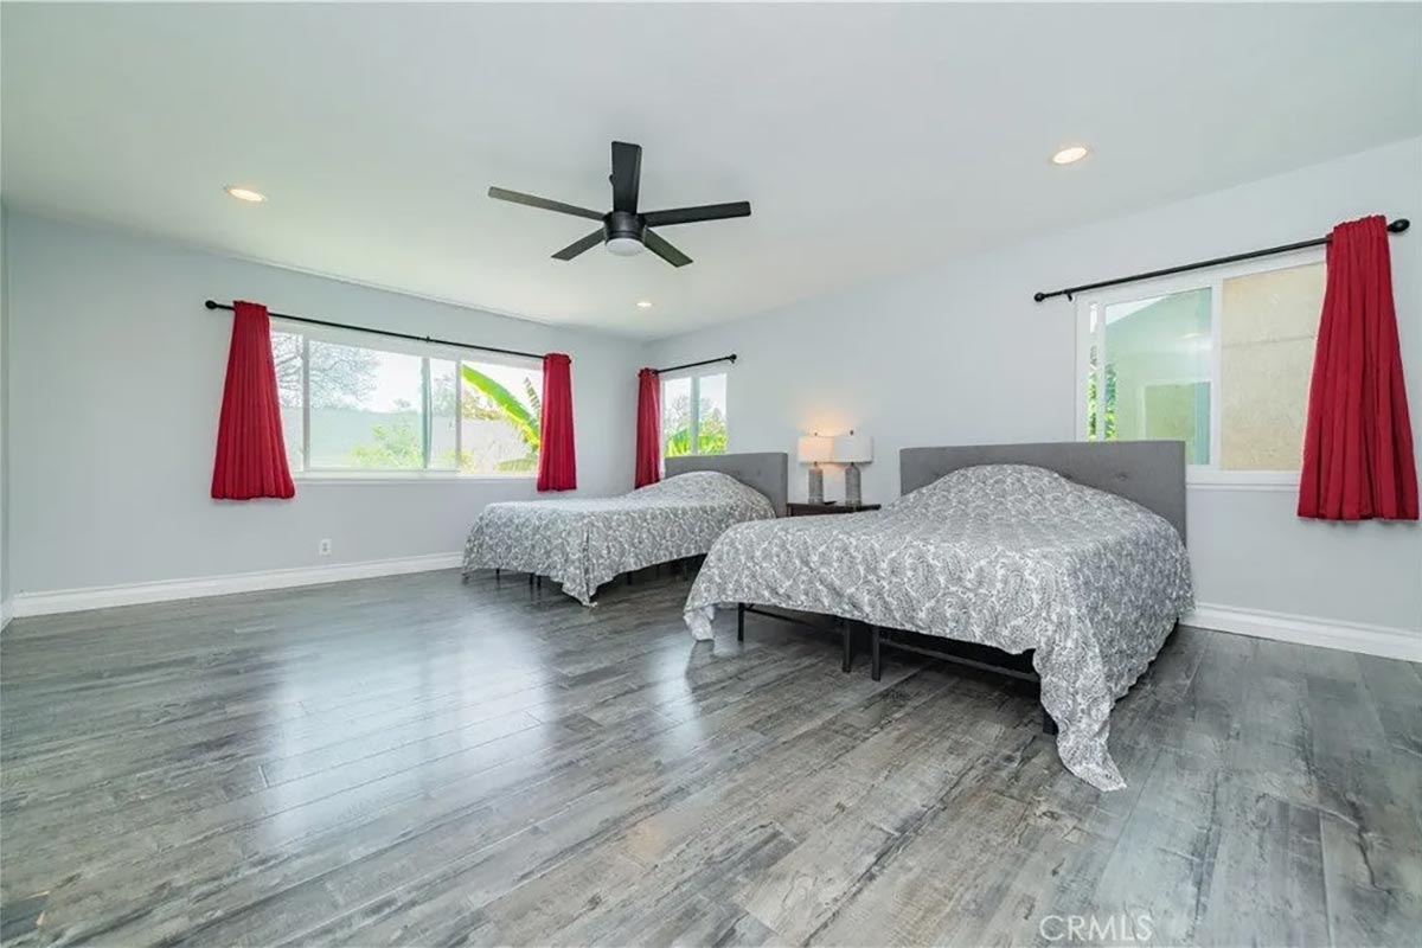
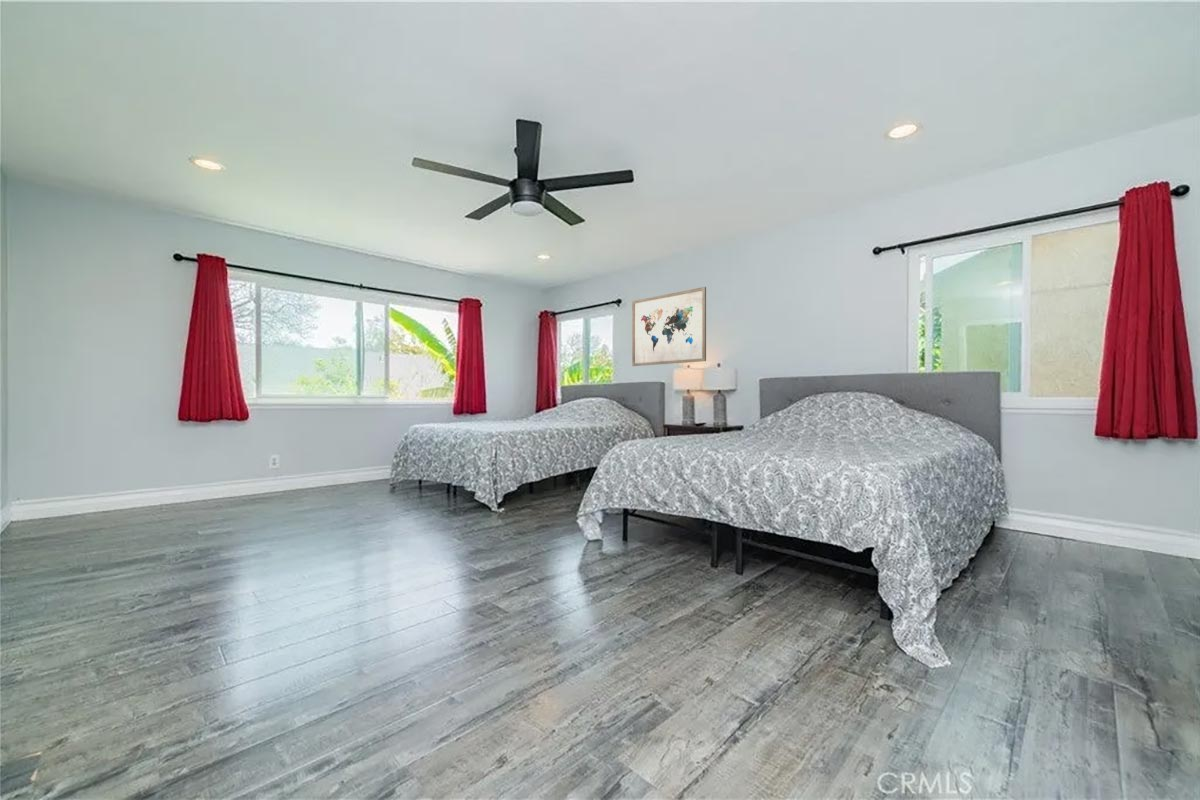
+ wall art (666, 329)
